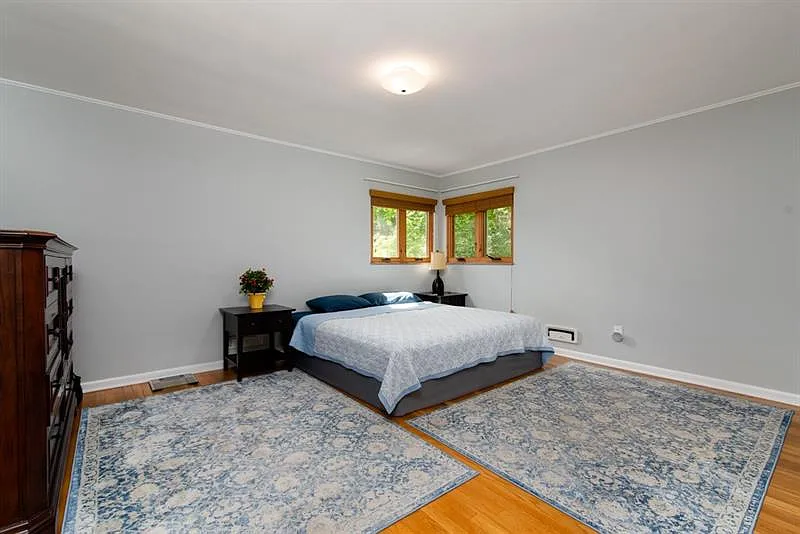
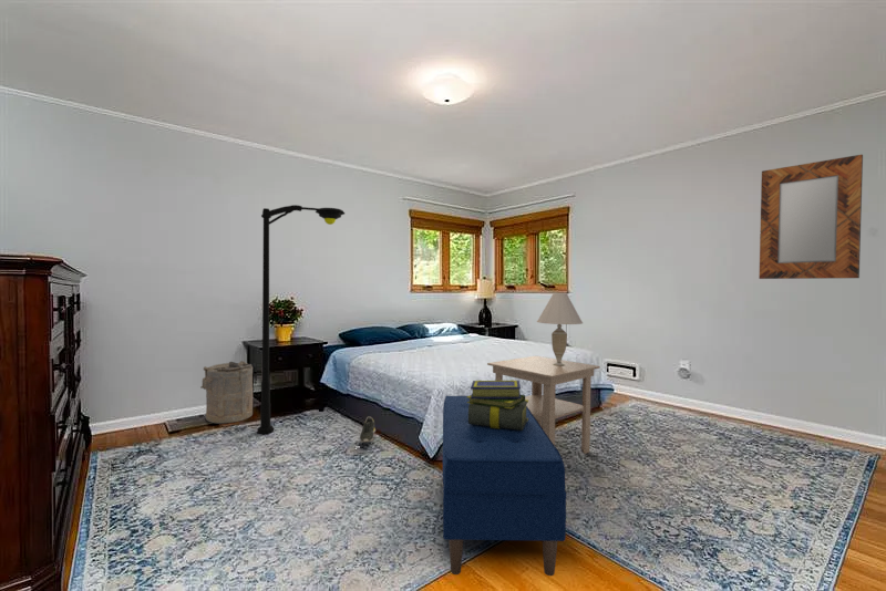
+ shoe (369, 432)
+ stack of books (496, 402)
+ side table (542, 406)
+ floor lamp (268, 315)
+ bench (491, 466)
+ table lamp (559, 329)
+ laundry hamper (227, 390)
+ home mirror (807, 220)
